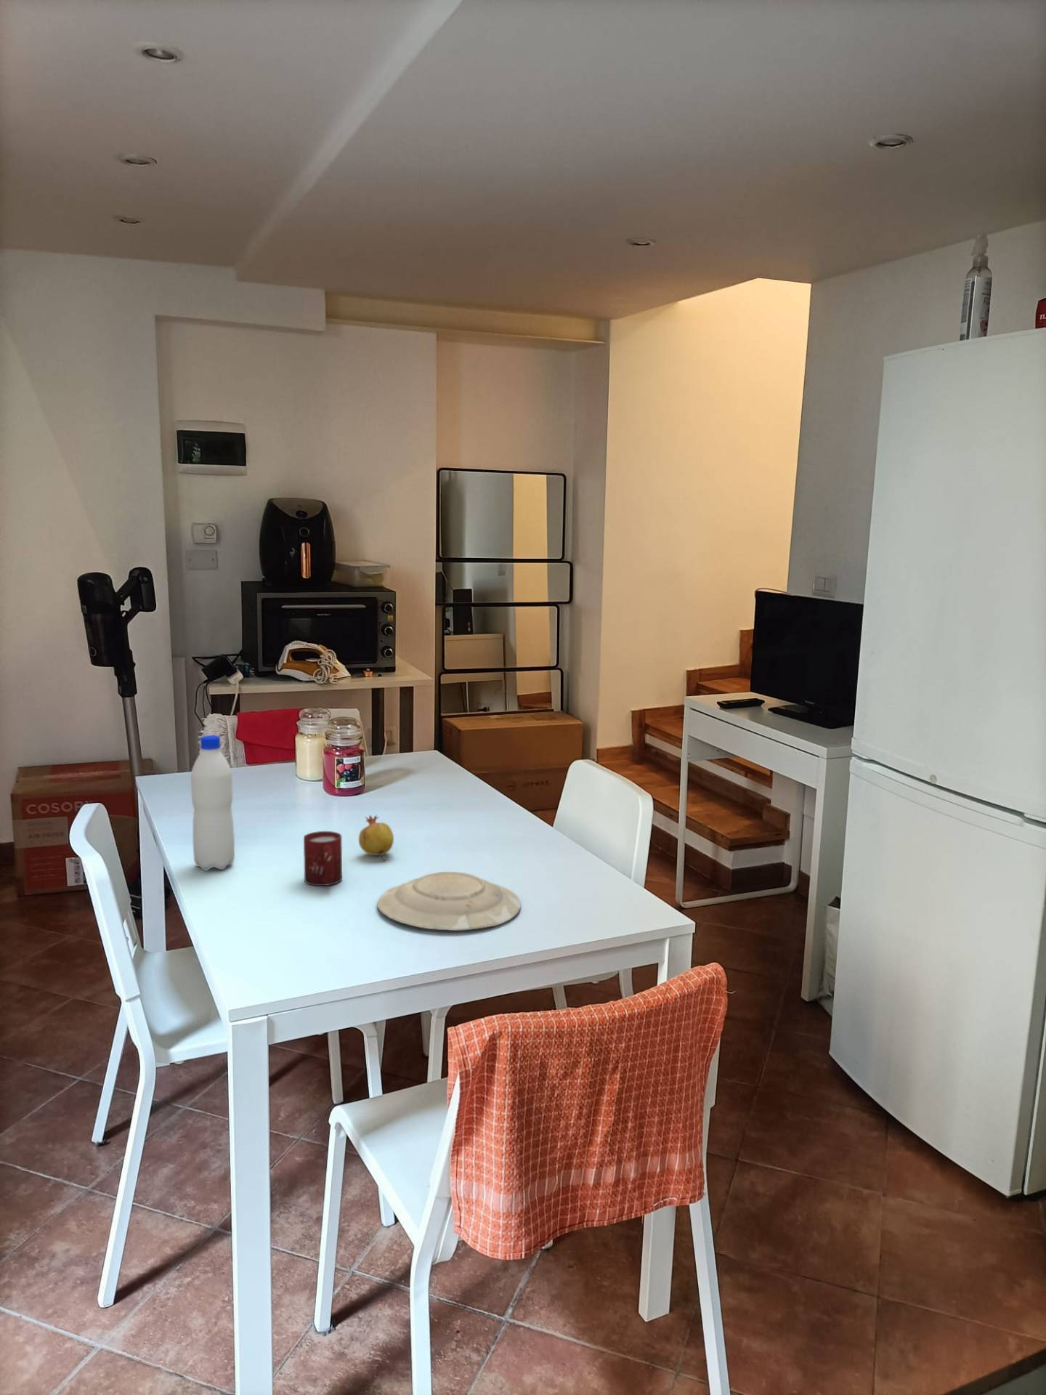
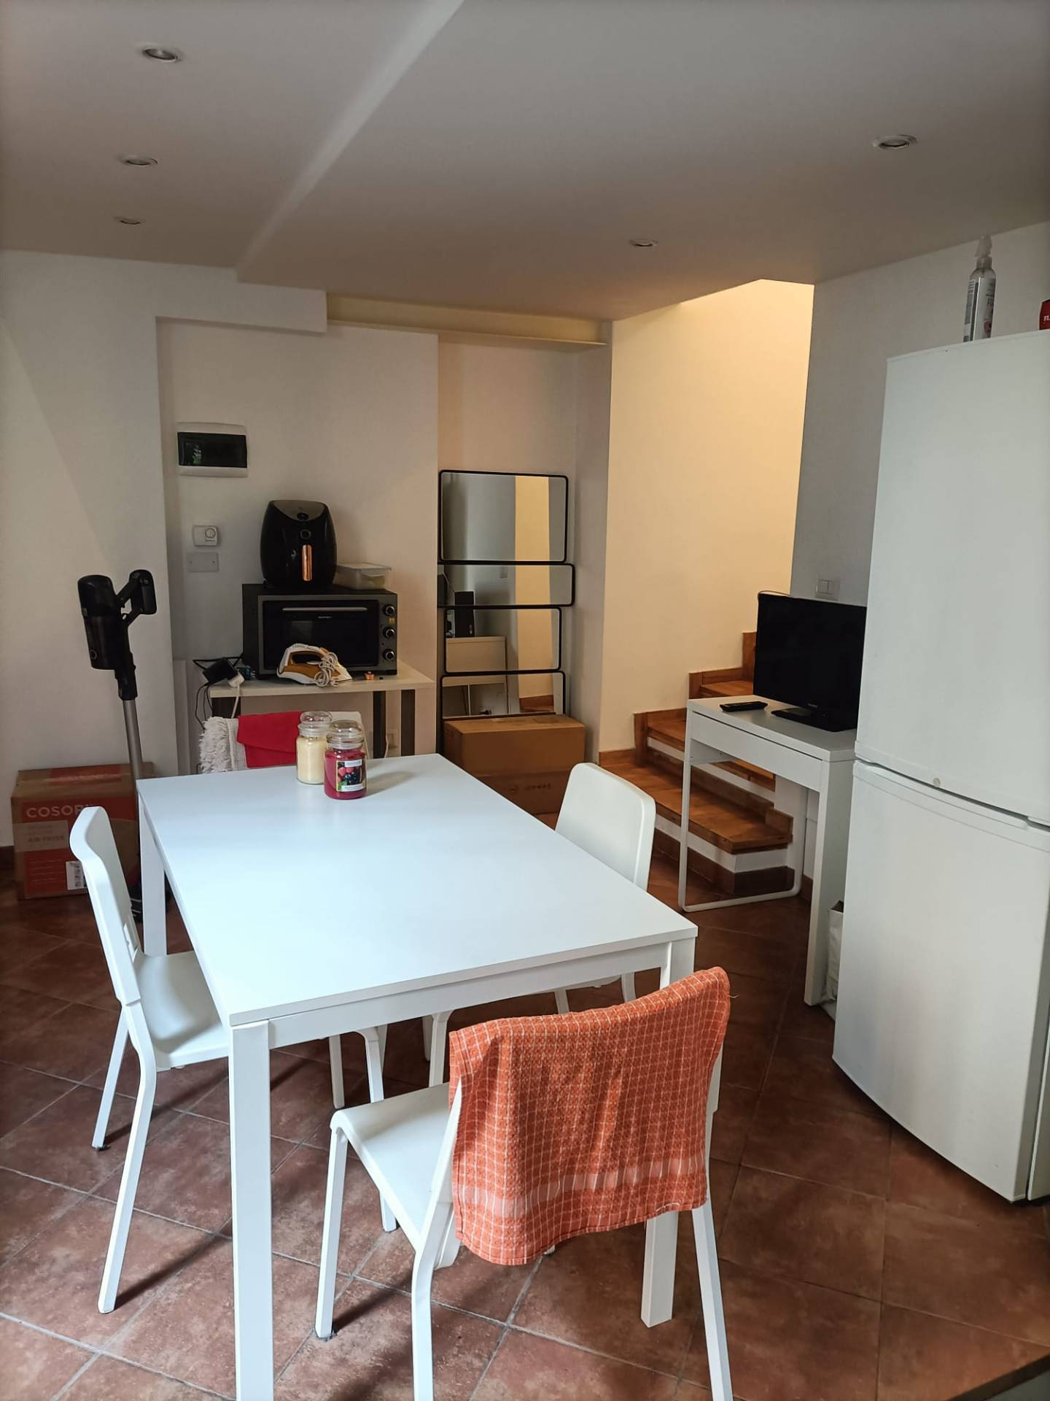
- cup (325, 860)
- fruit (376, 836)
- plate (449, 894)
- water bottle (212, 802)
